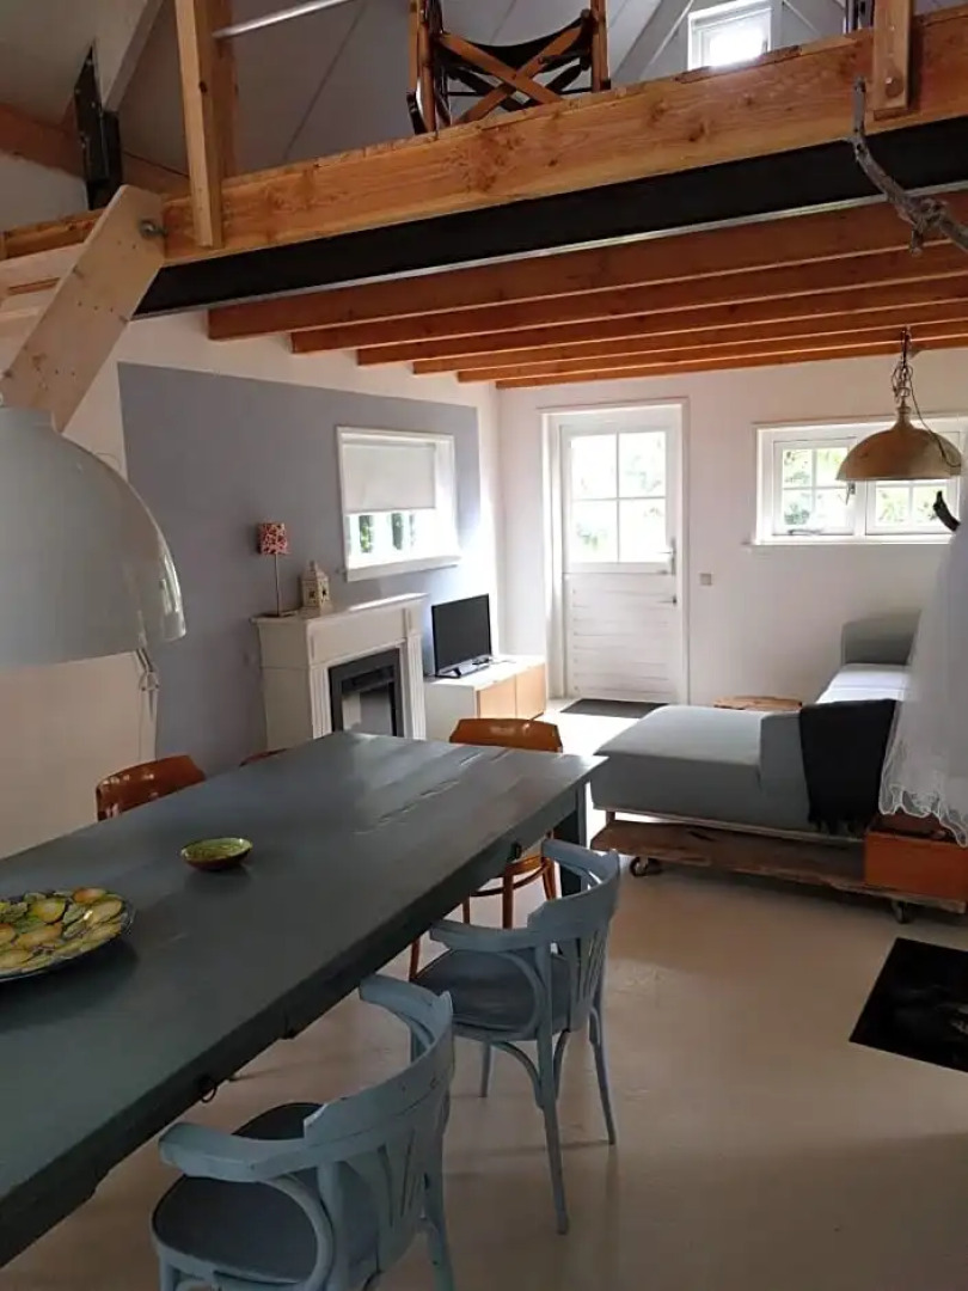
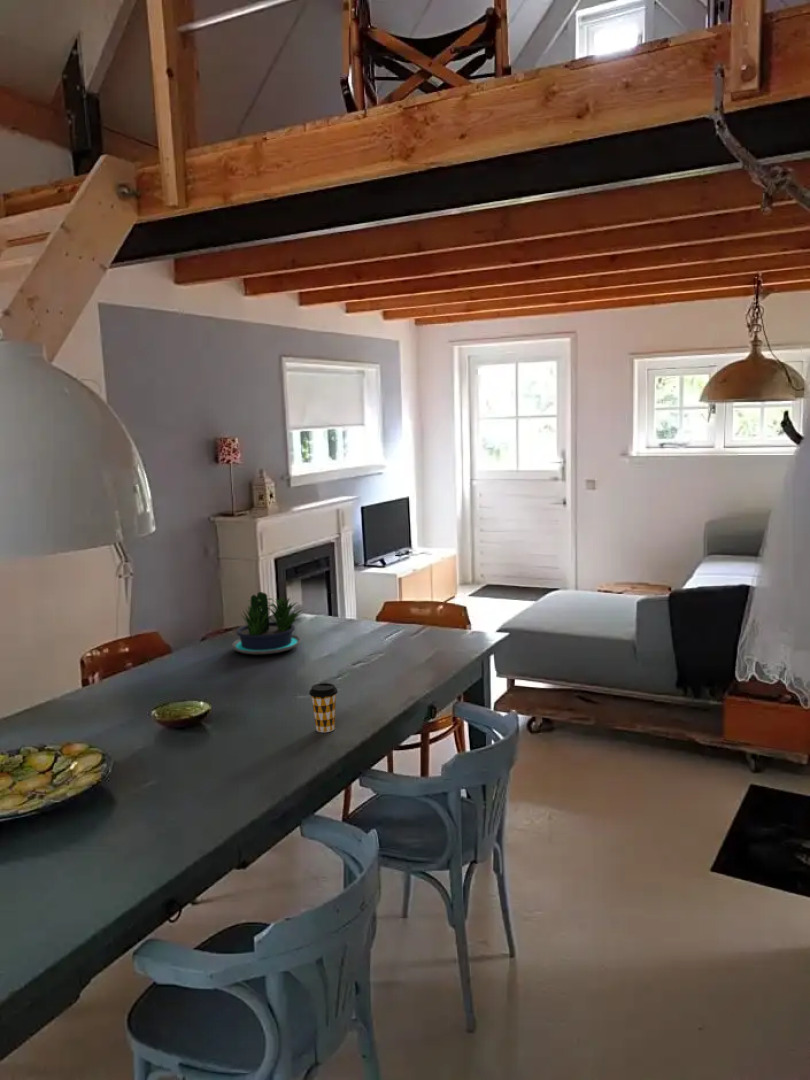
+ potted plant (271, 619)
+ coffee cup (324, 707)
